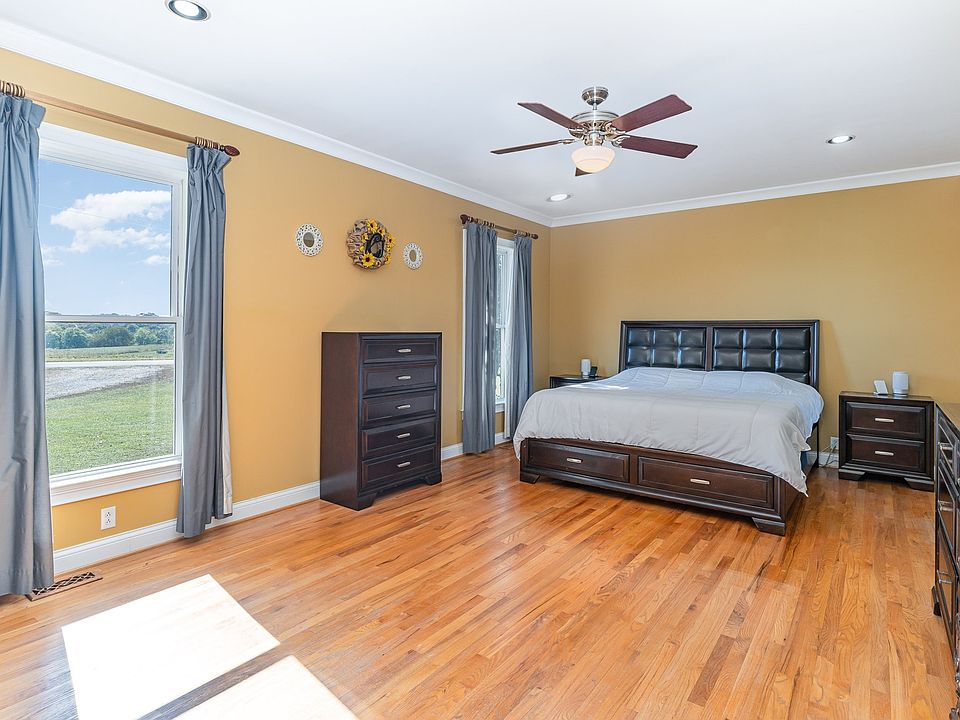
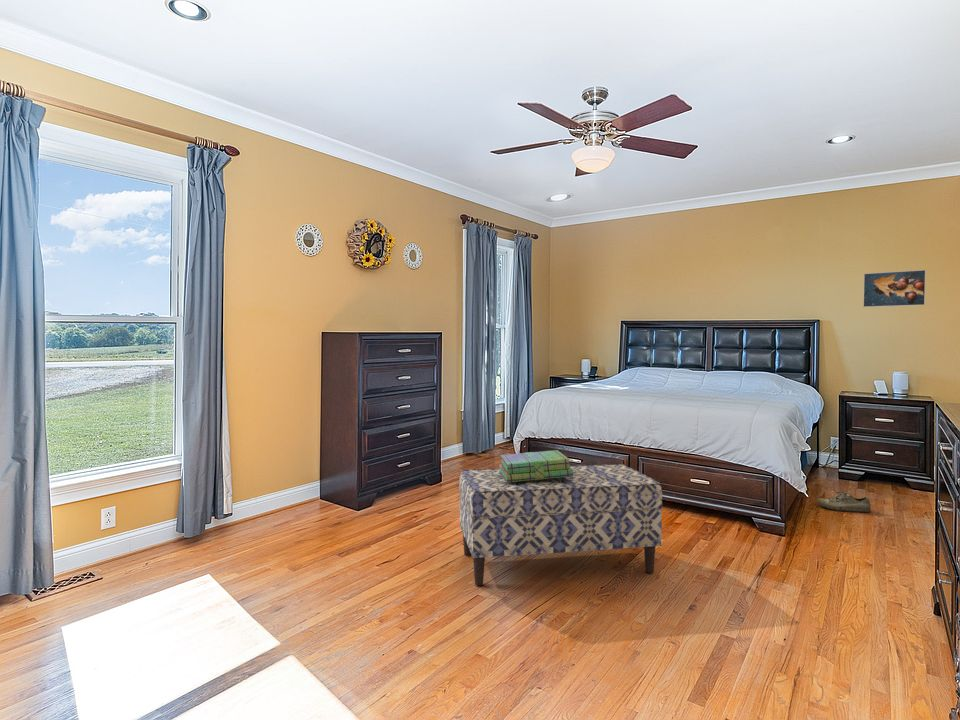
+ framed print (893, 289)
+ stack of books (534, 467)
+ shoe (843, 500)
+ bench (555, 519)
